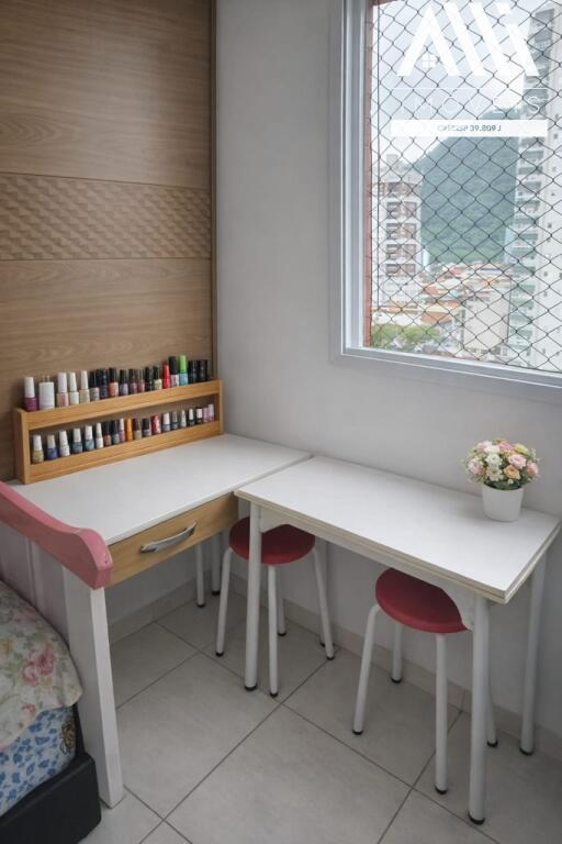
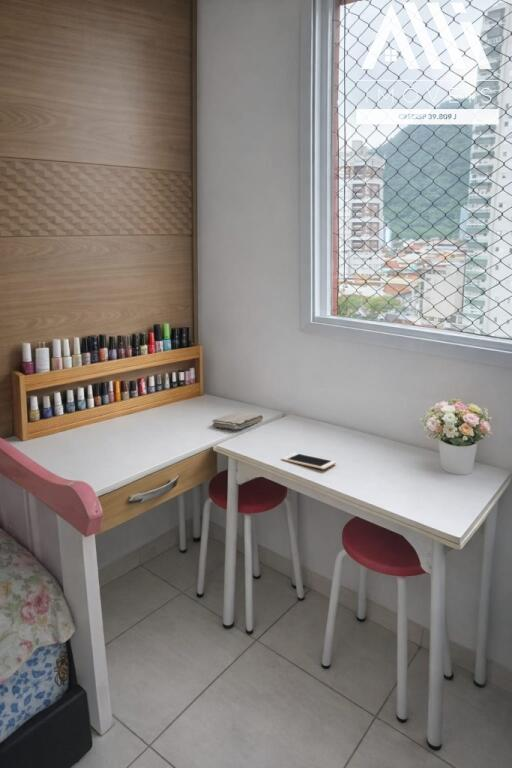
+ washcloth (237, 419)
+ cell phone (308, 460)
